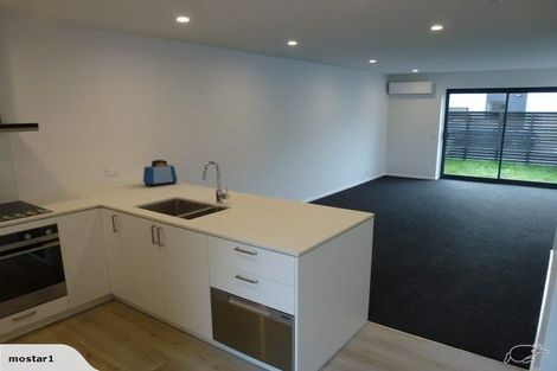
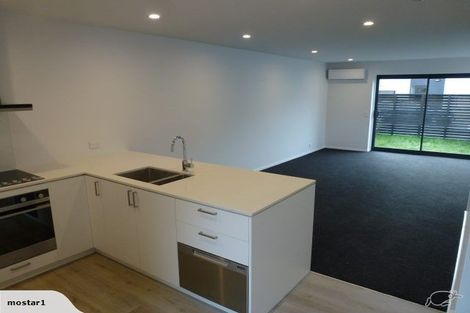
- toaster (159, 172)
